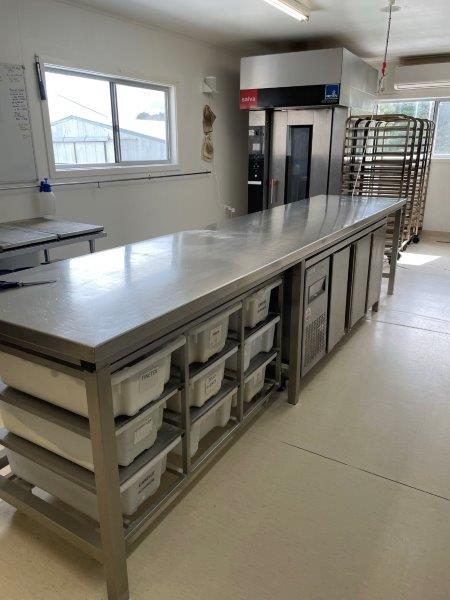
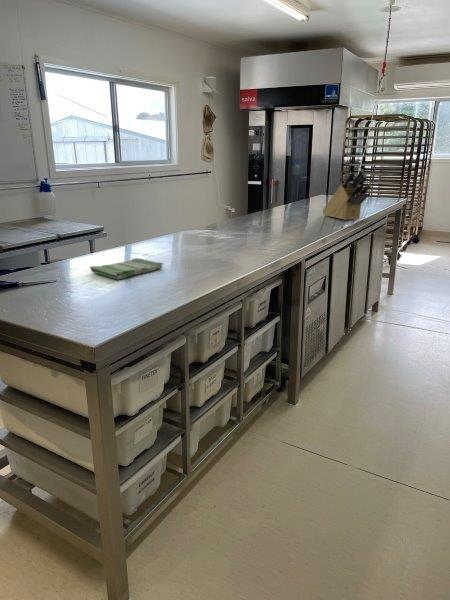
+ dish towel (127, 267)
+ knife block (346, 194)
